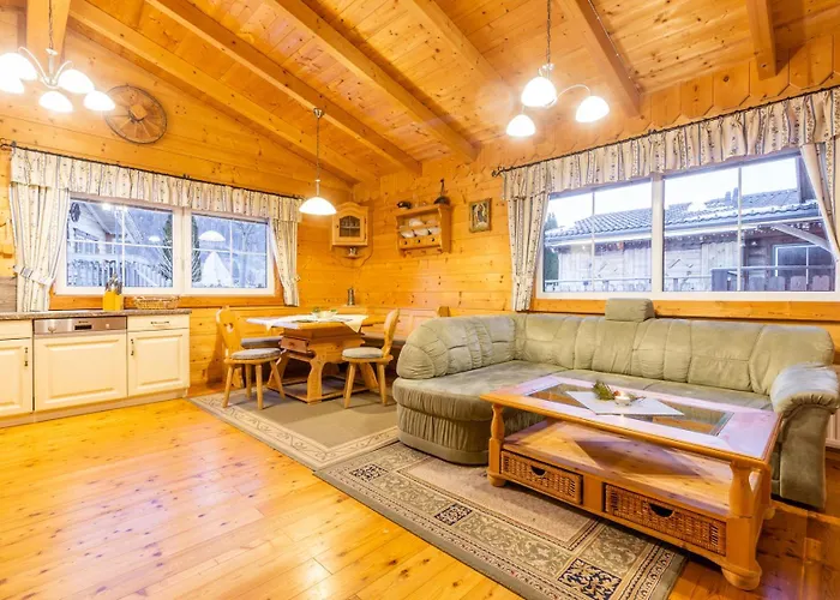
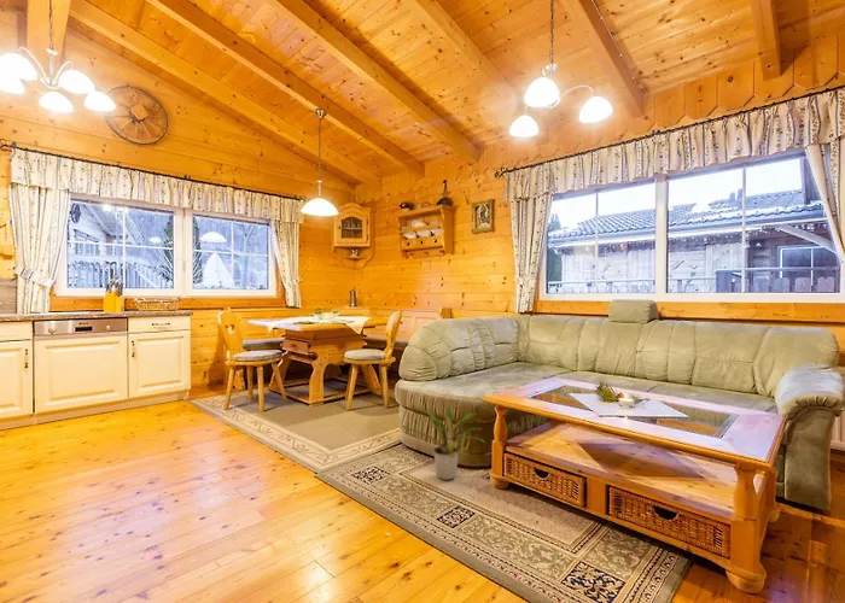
+ potted plant (448, 443)
